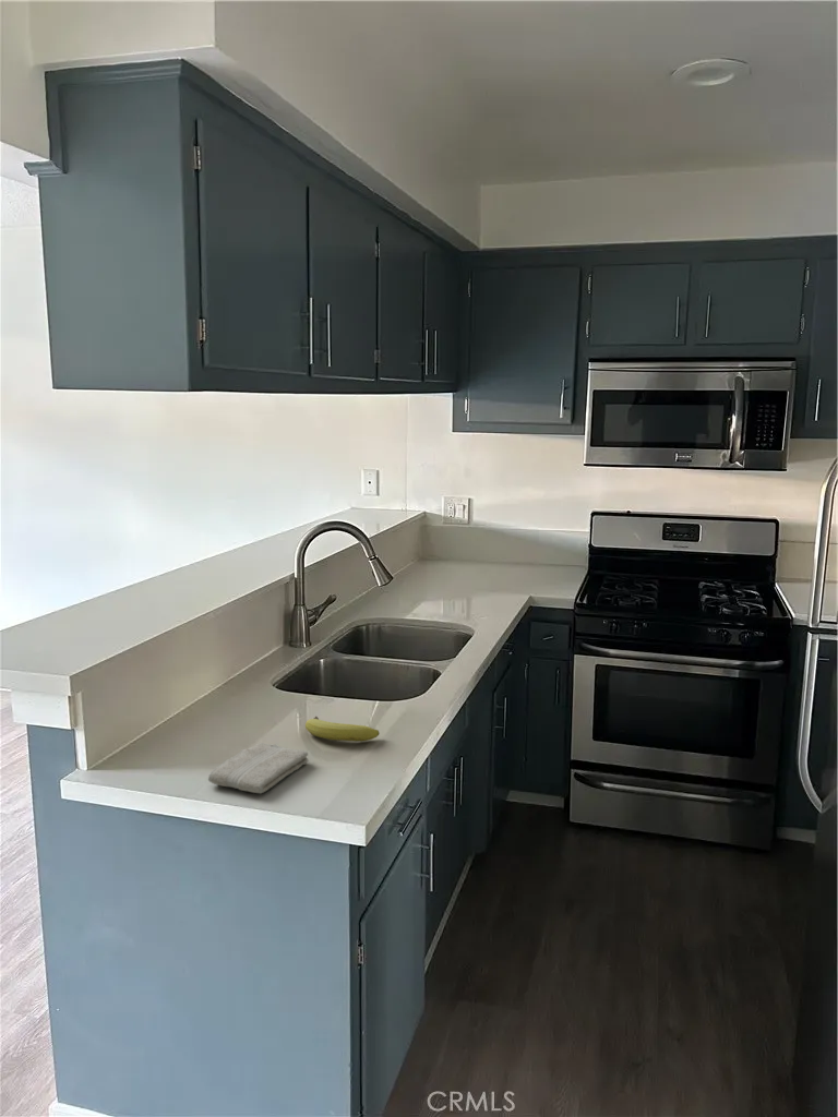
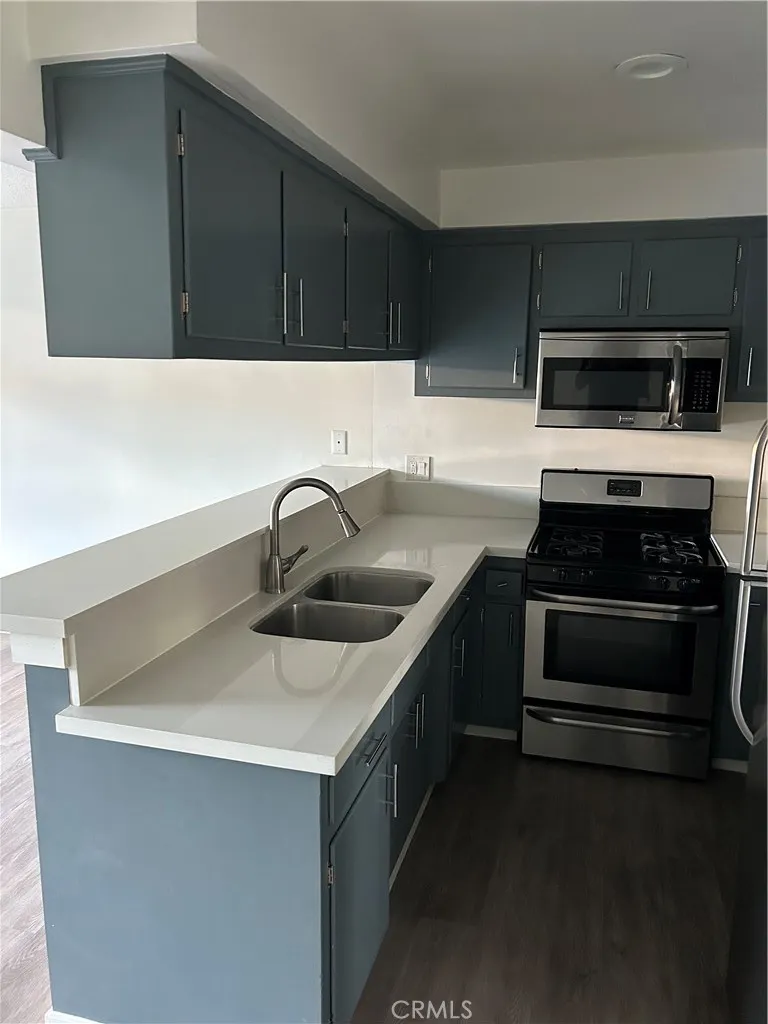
- washcloth (261, 766)
- fruit (335, 726)
